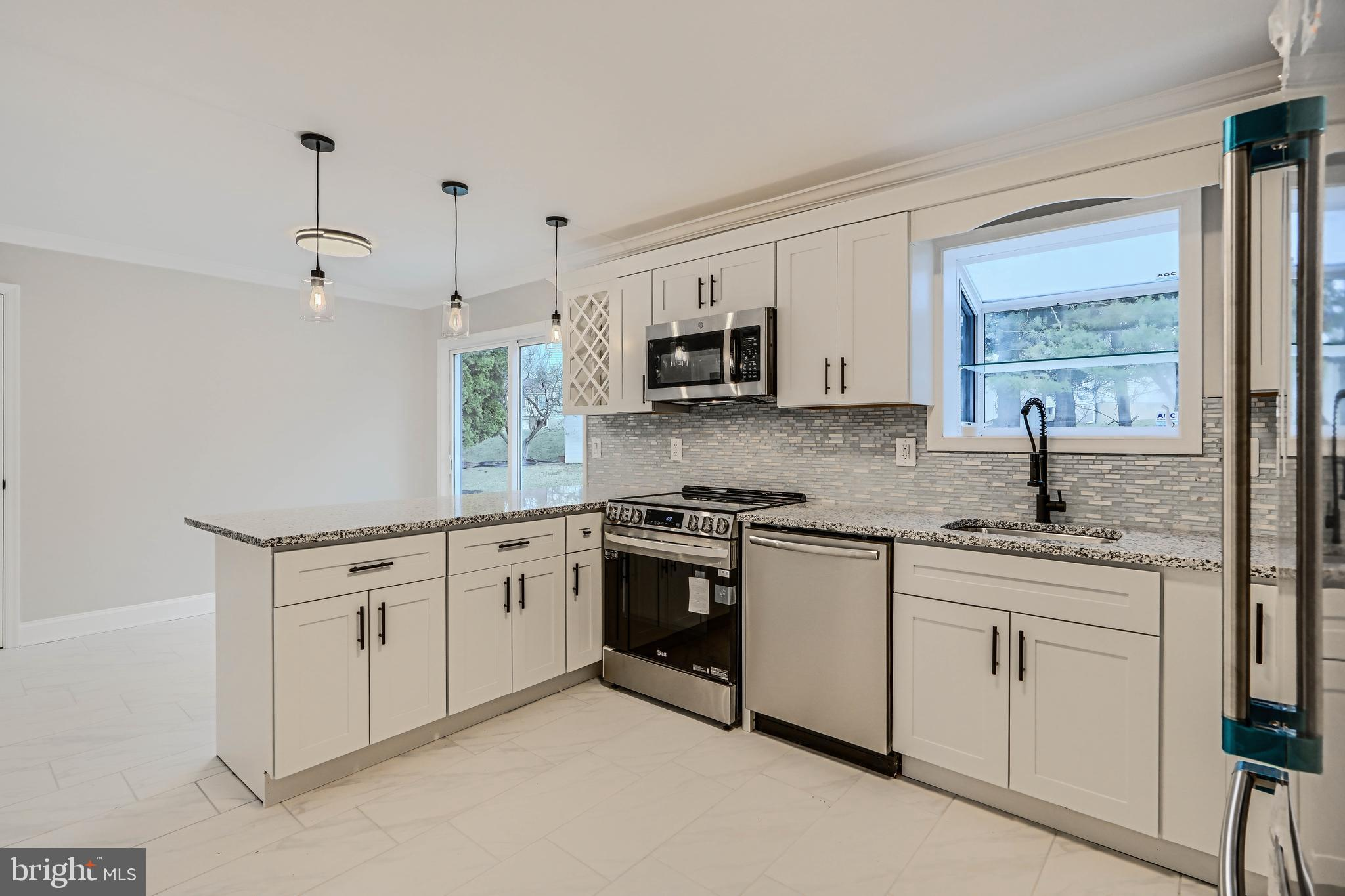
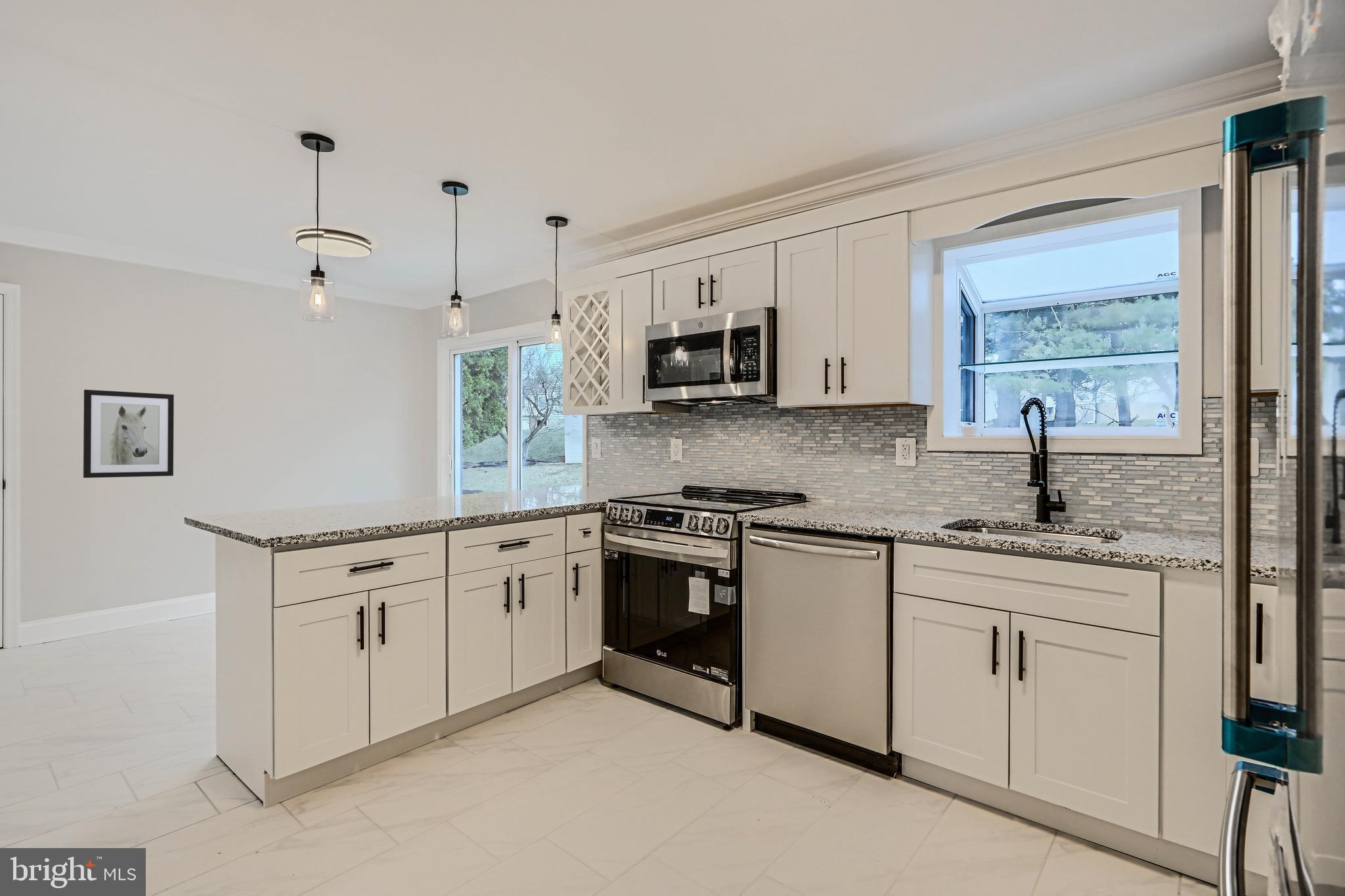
+ wall art (130, 434)
